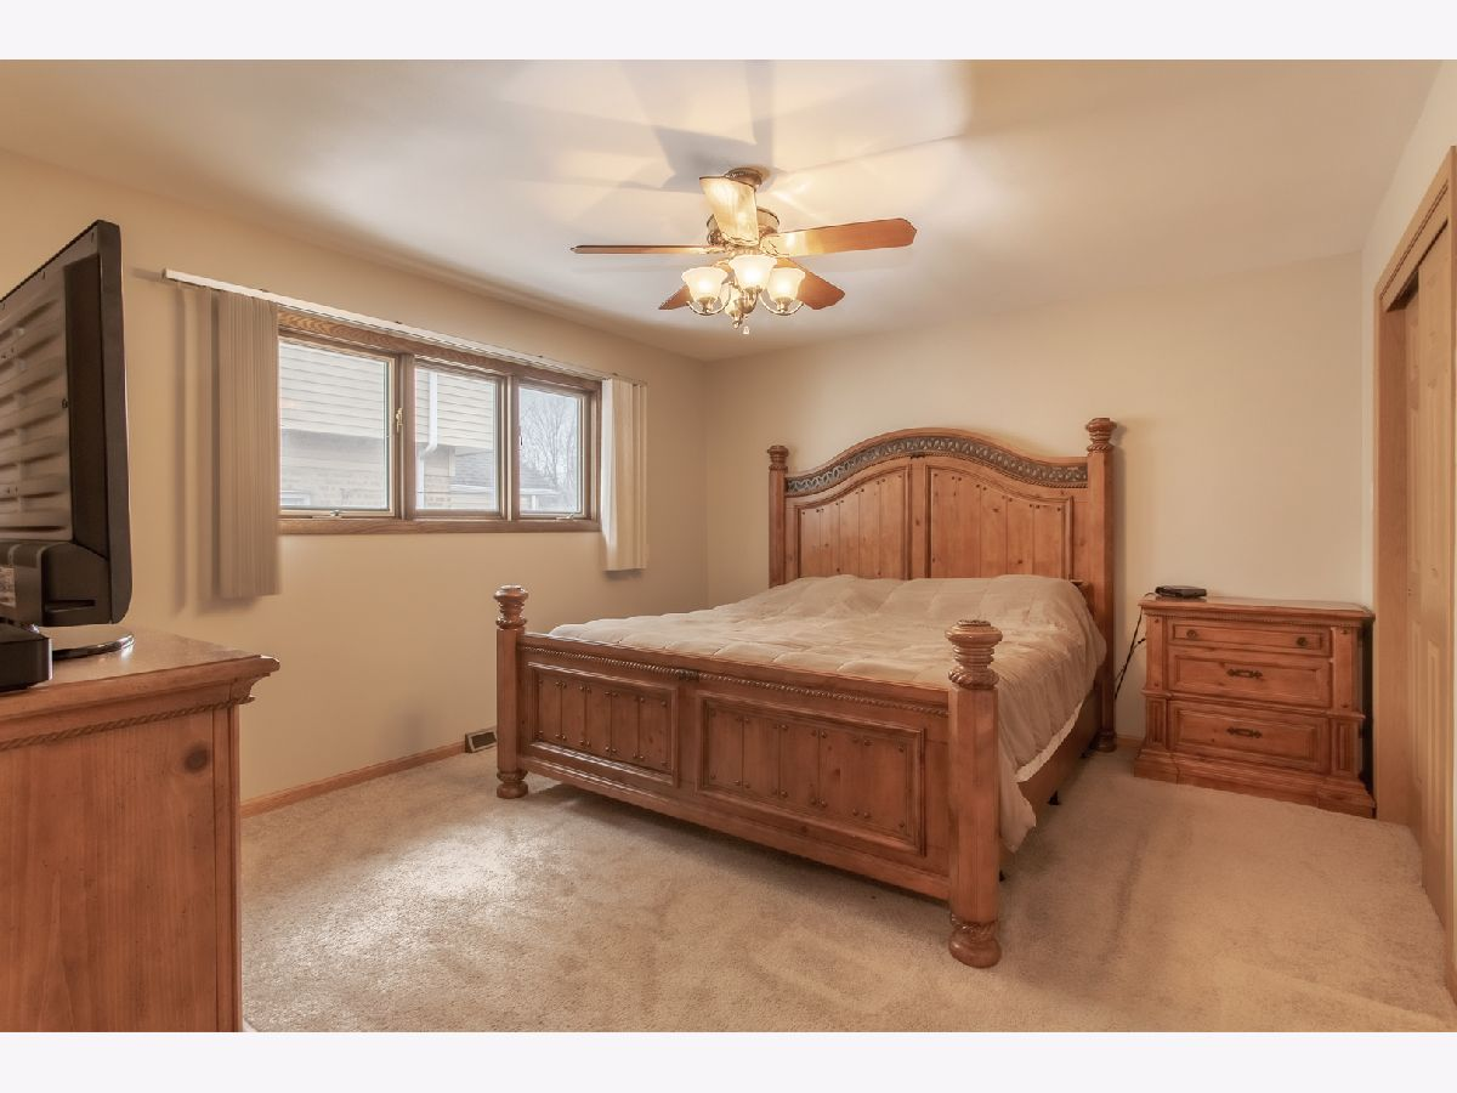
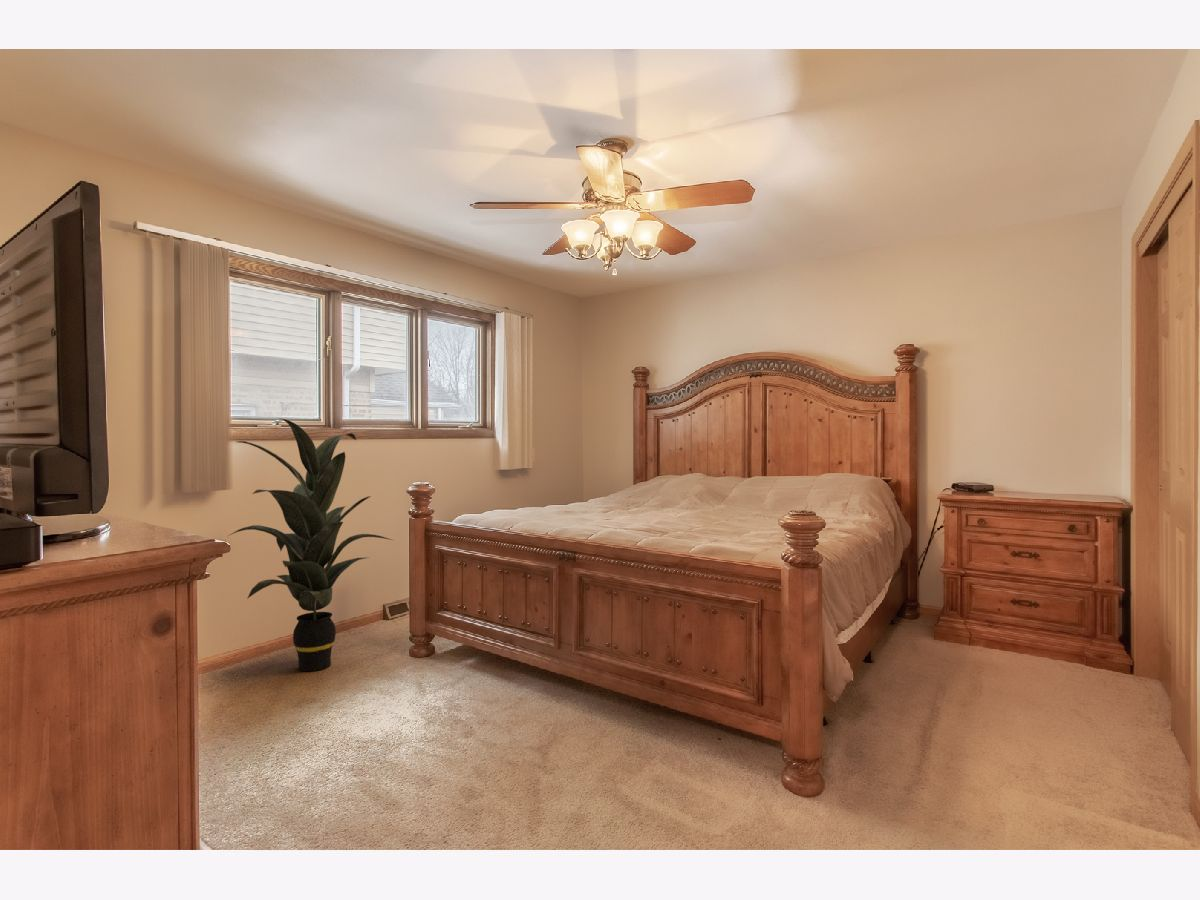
+ indoor plant (302, 543)
